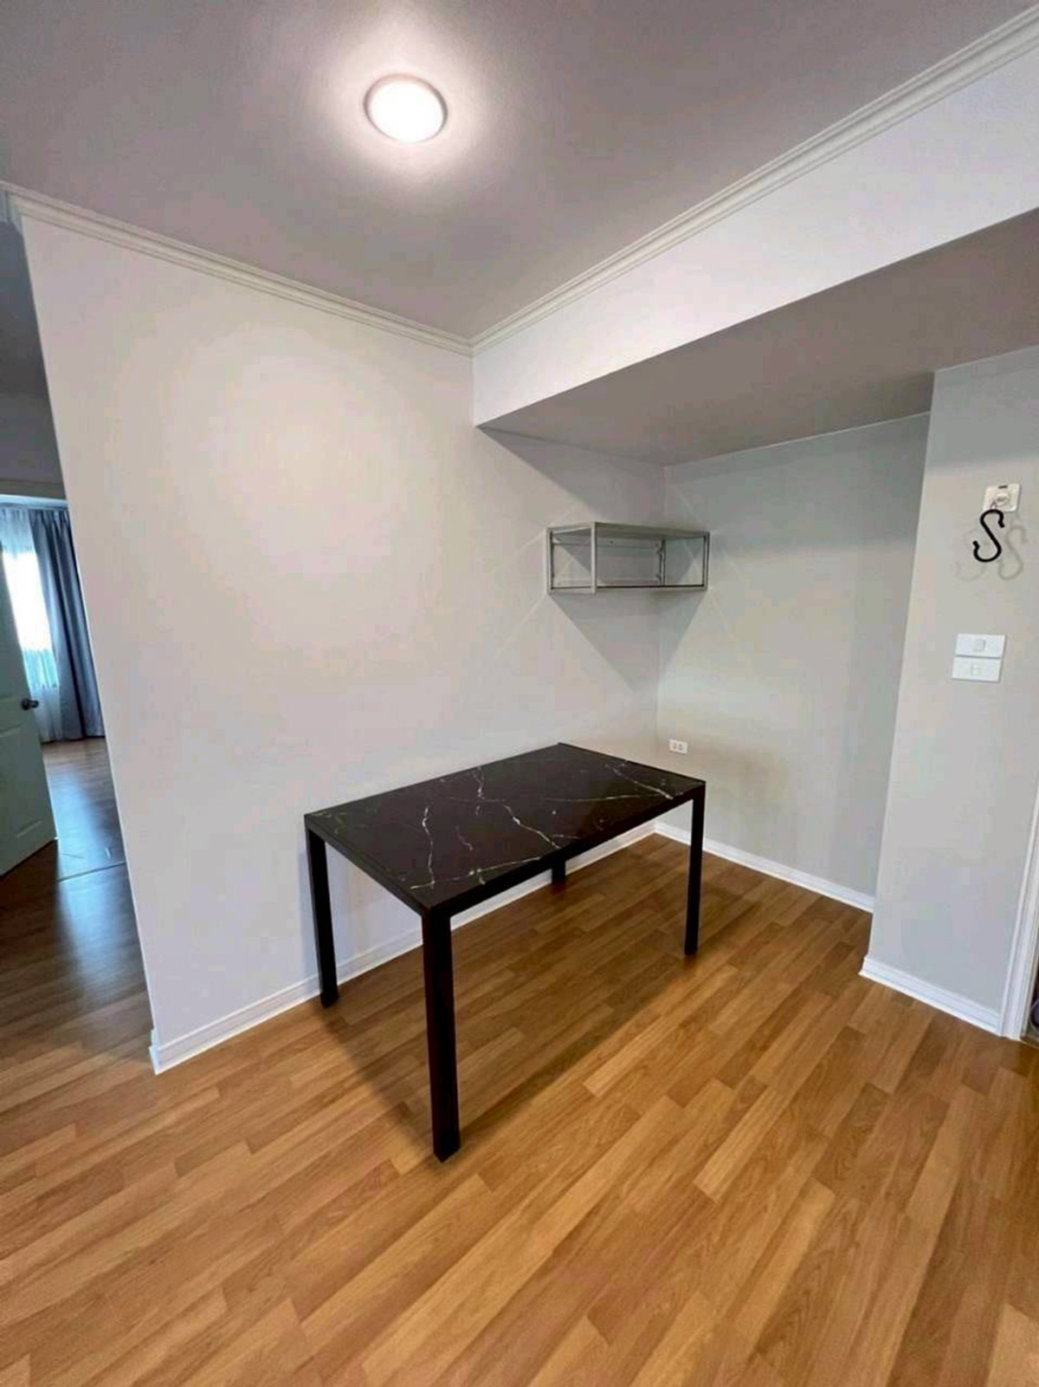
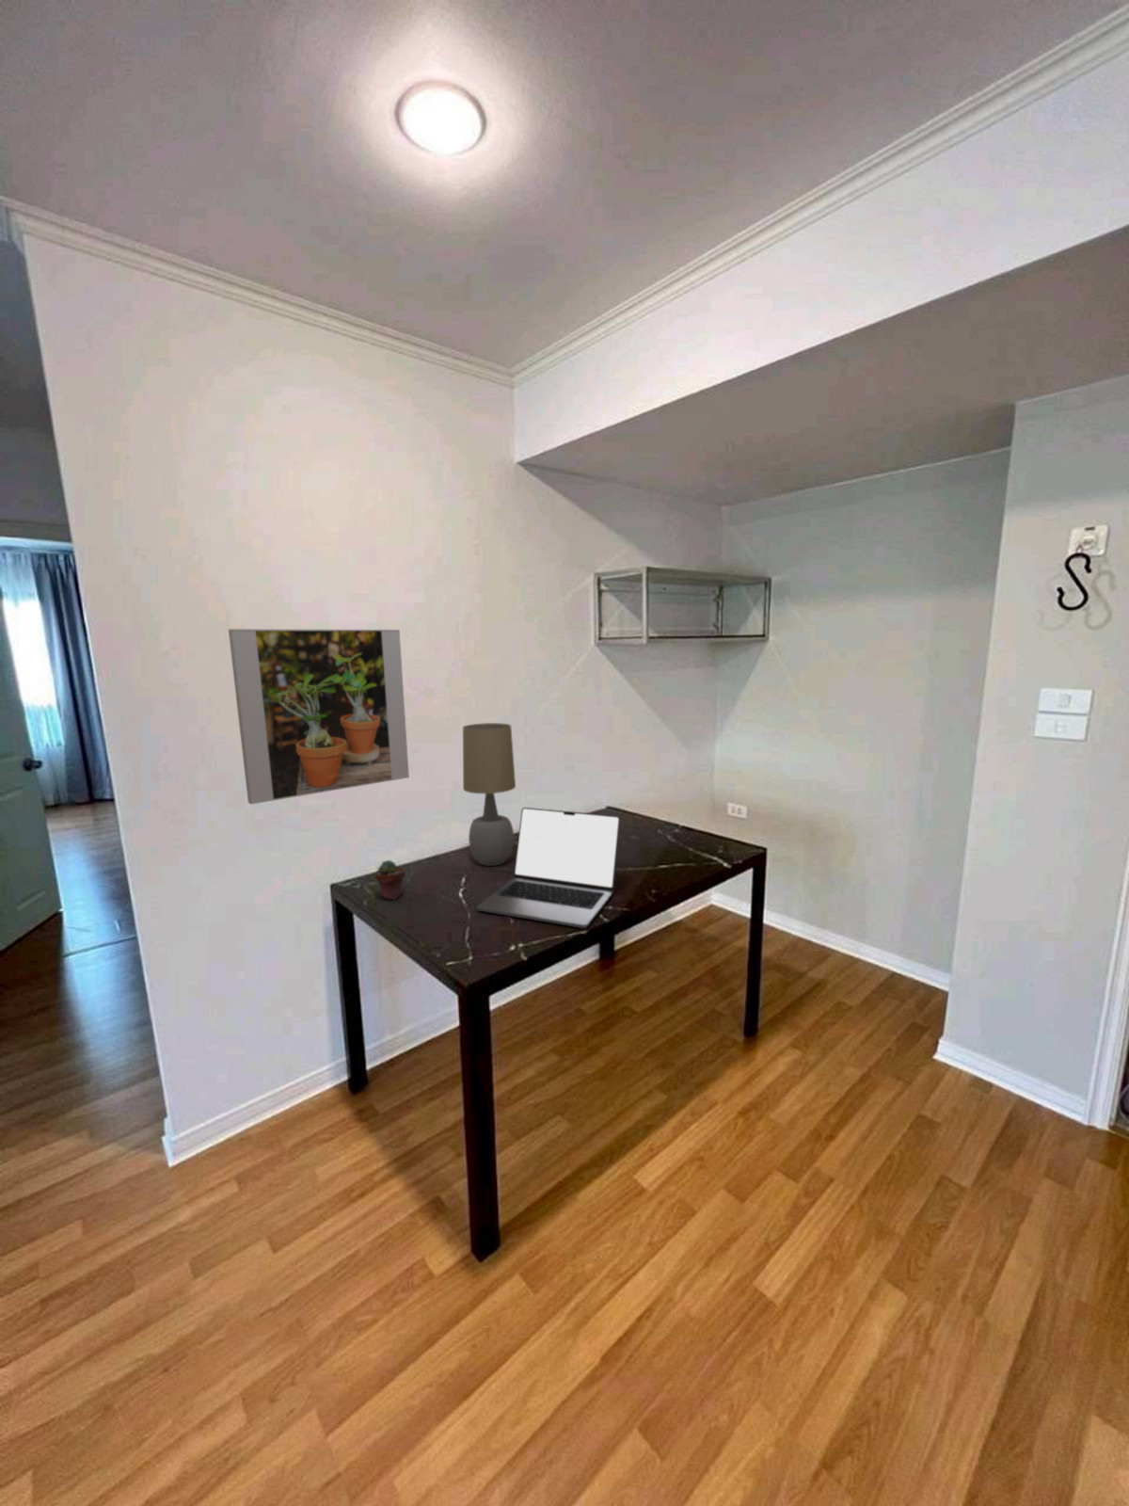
+ potted succulent (390, 878)
+ table lamp (490, 795)
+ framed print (327, 710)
+ laptop (550, 861)
